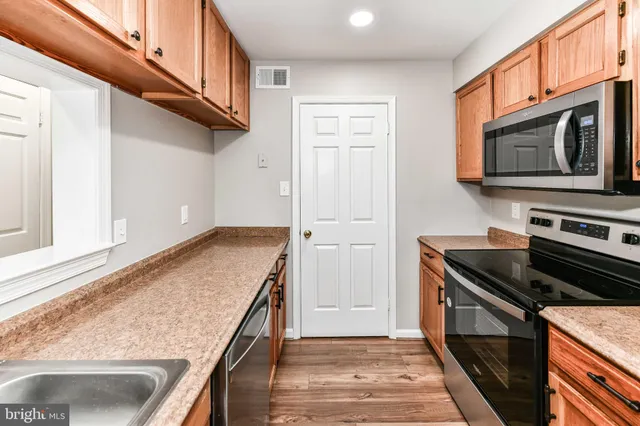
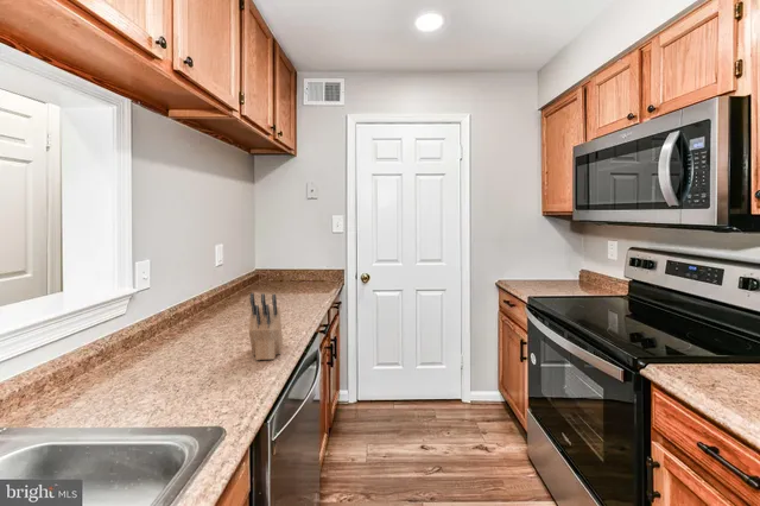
+ knife block (266, 322)
